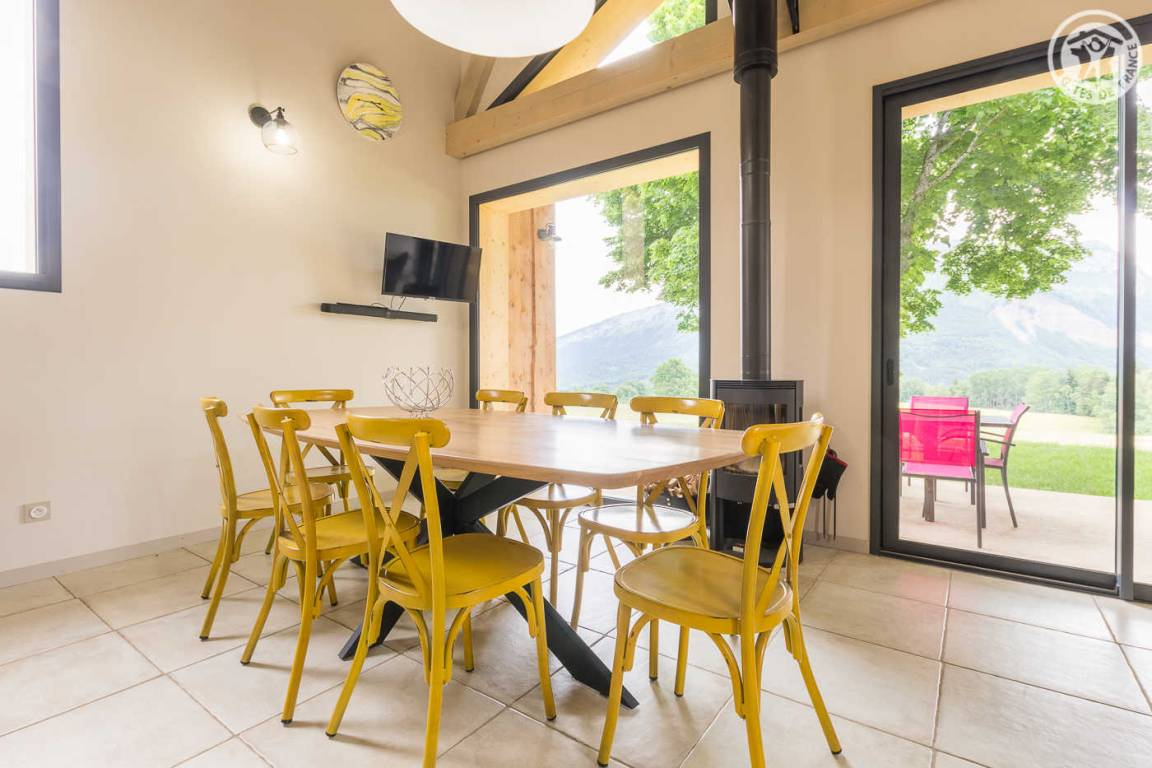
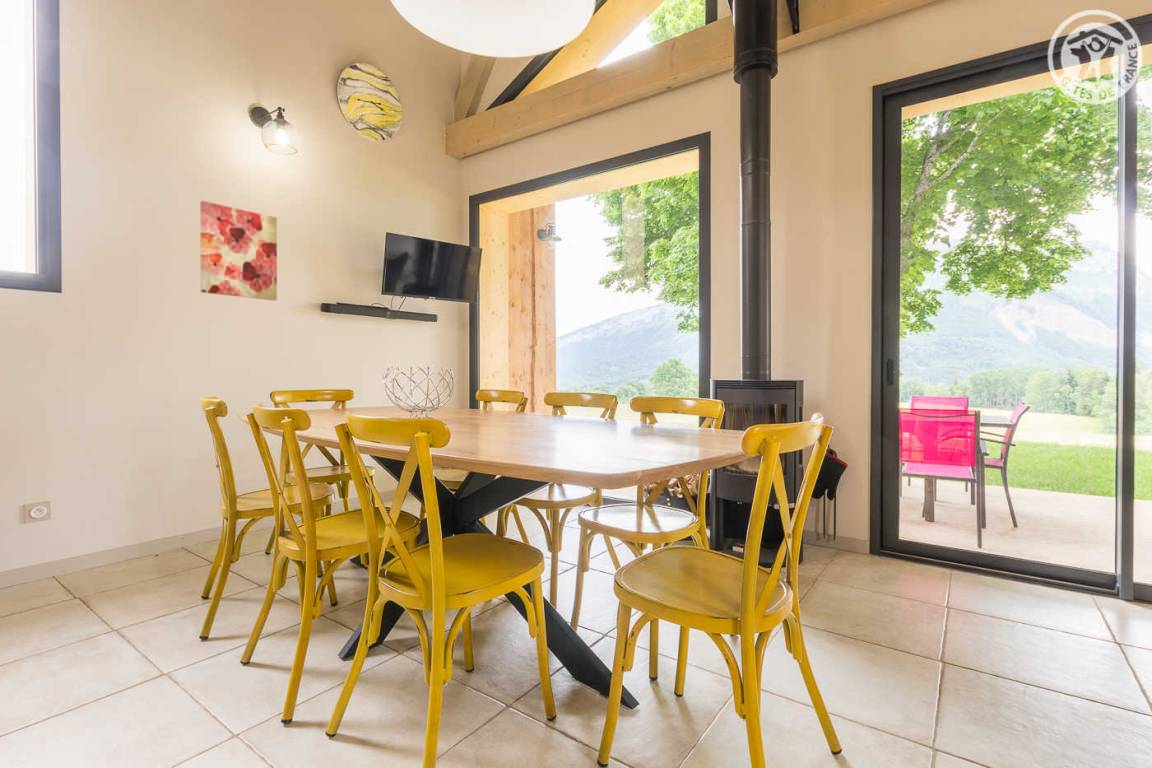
+ wall art (240, 253)
